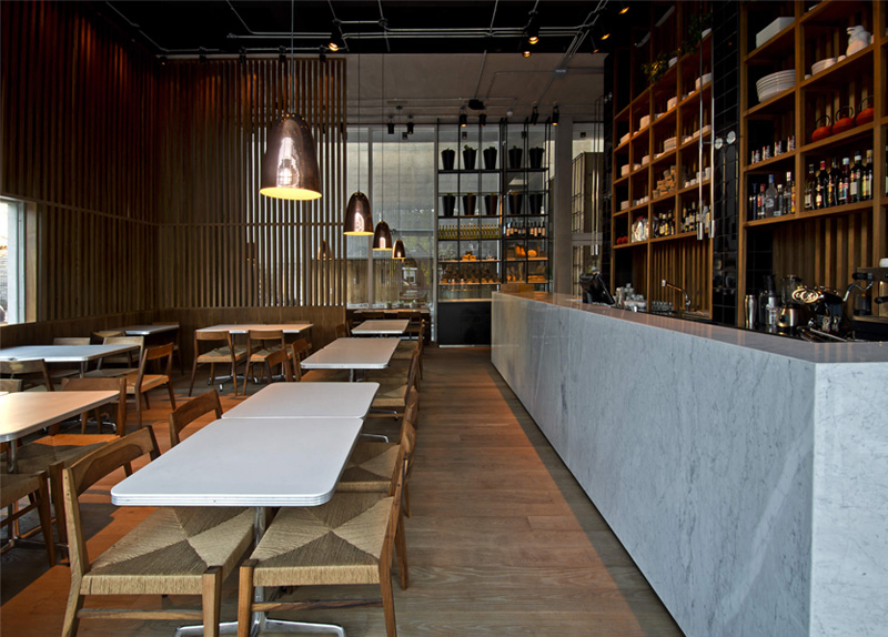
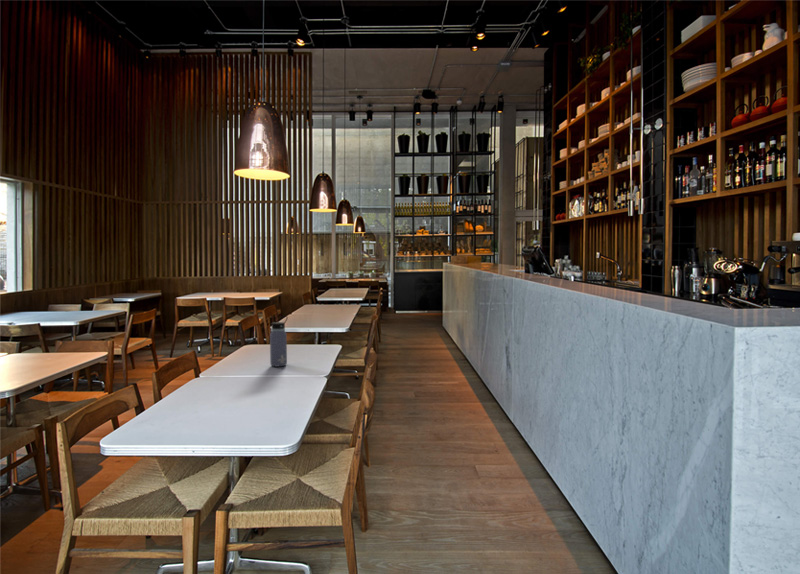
+ water bottle (279, 340)
